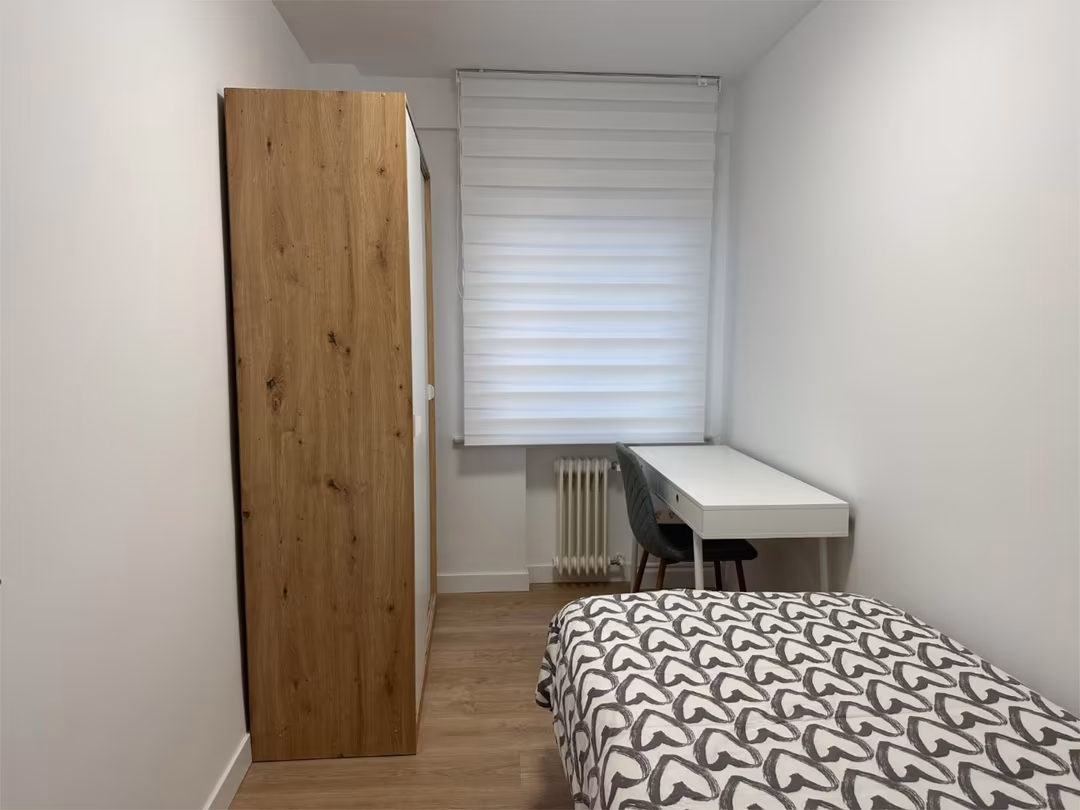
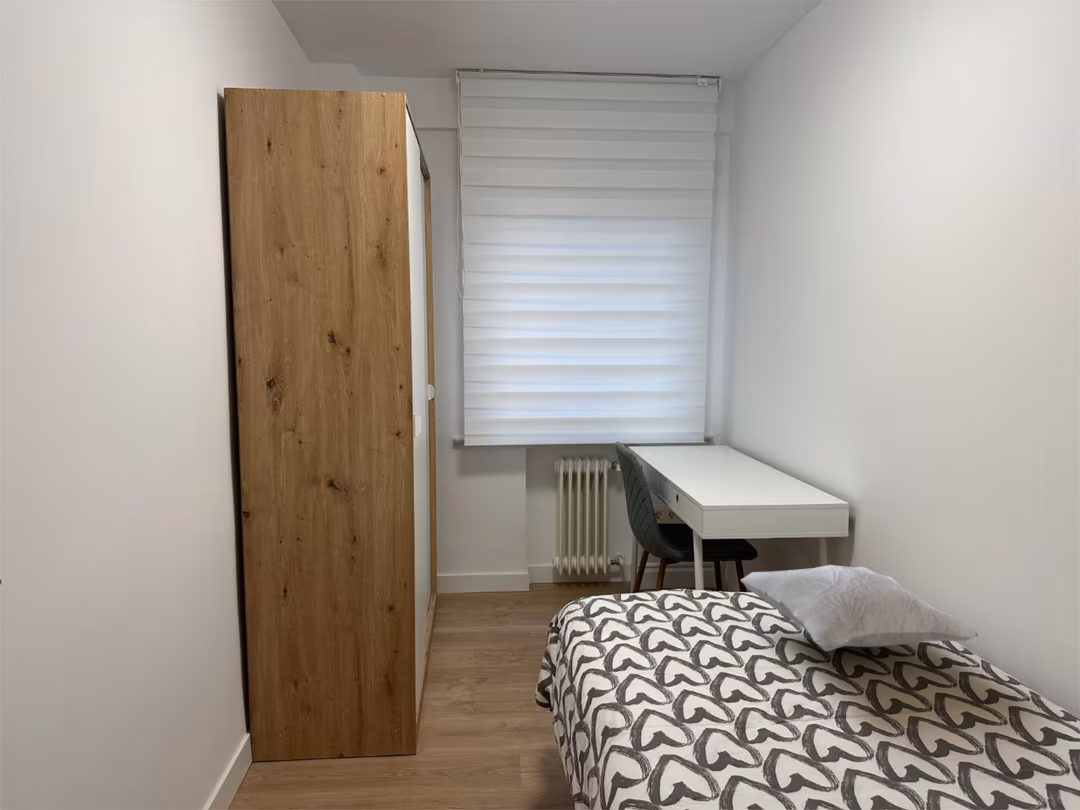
+ pillow (847, 604)
